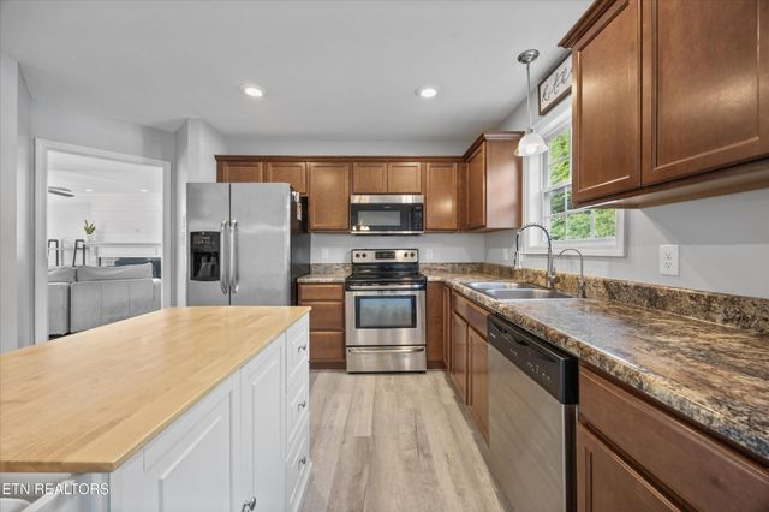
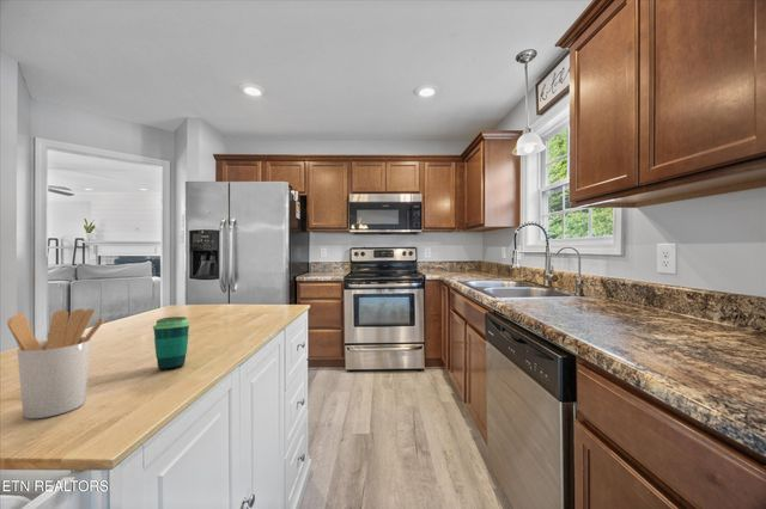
+ utensil holder (61, 355)
+ cup (171, 342)
